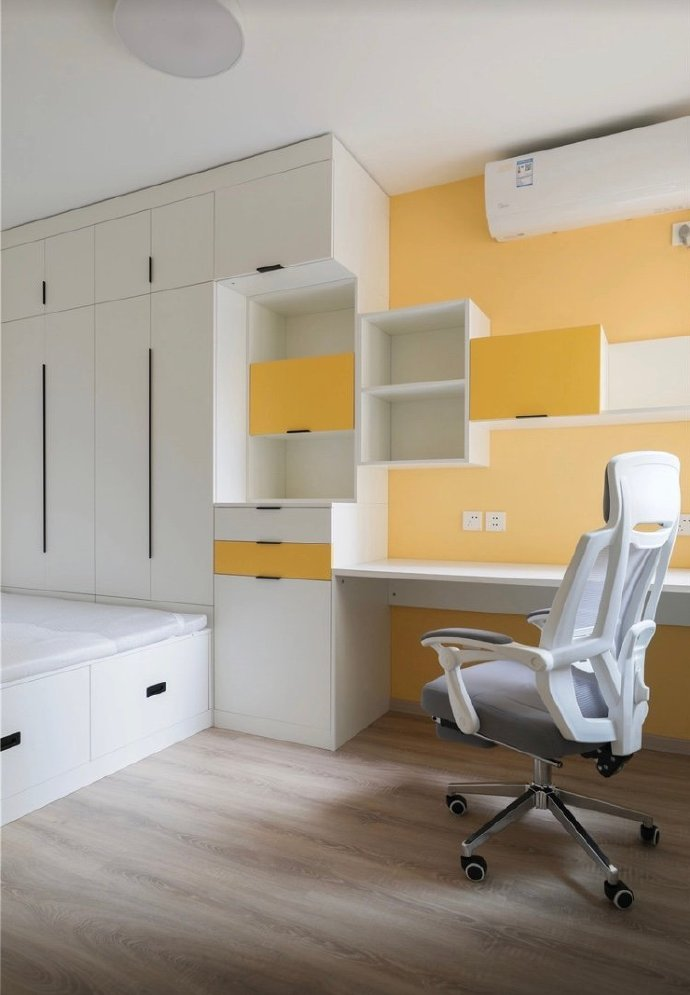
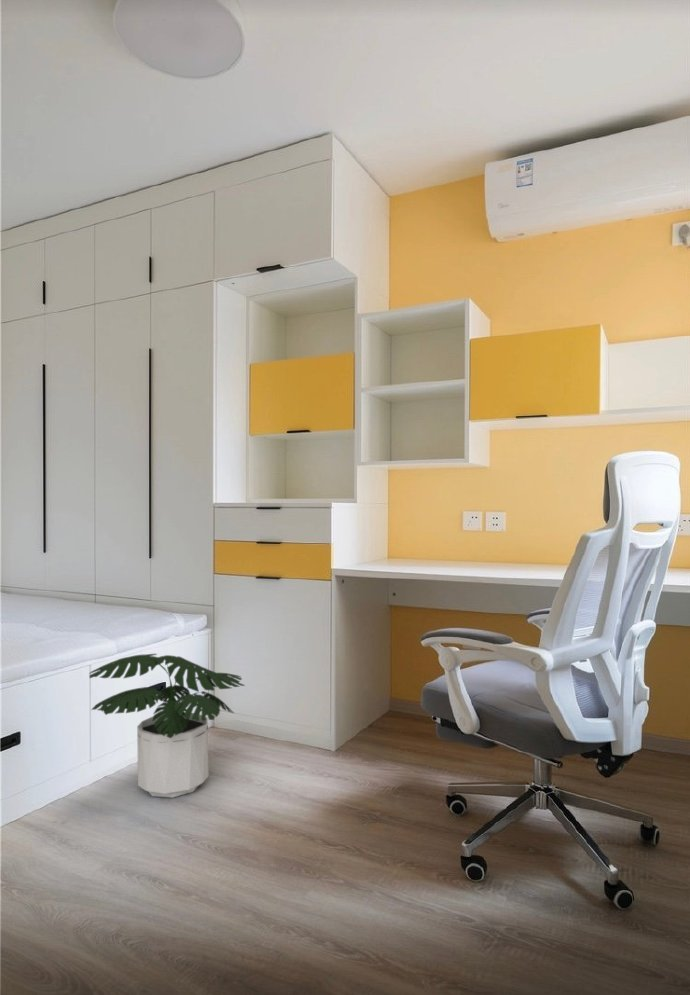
+ potted plant (178, 718)
